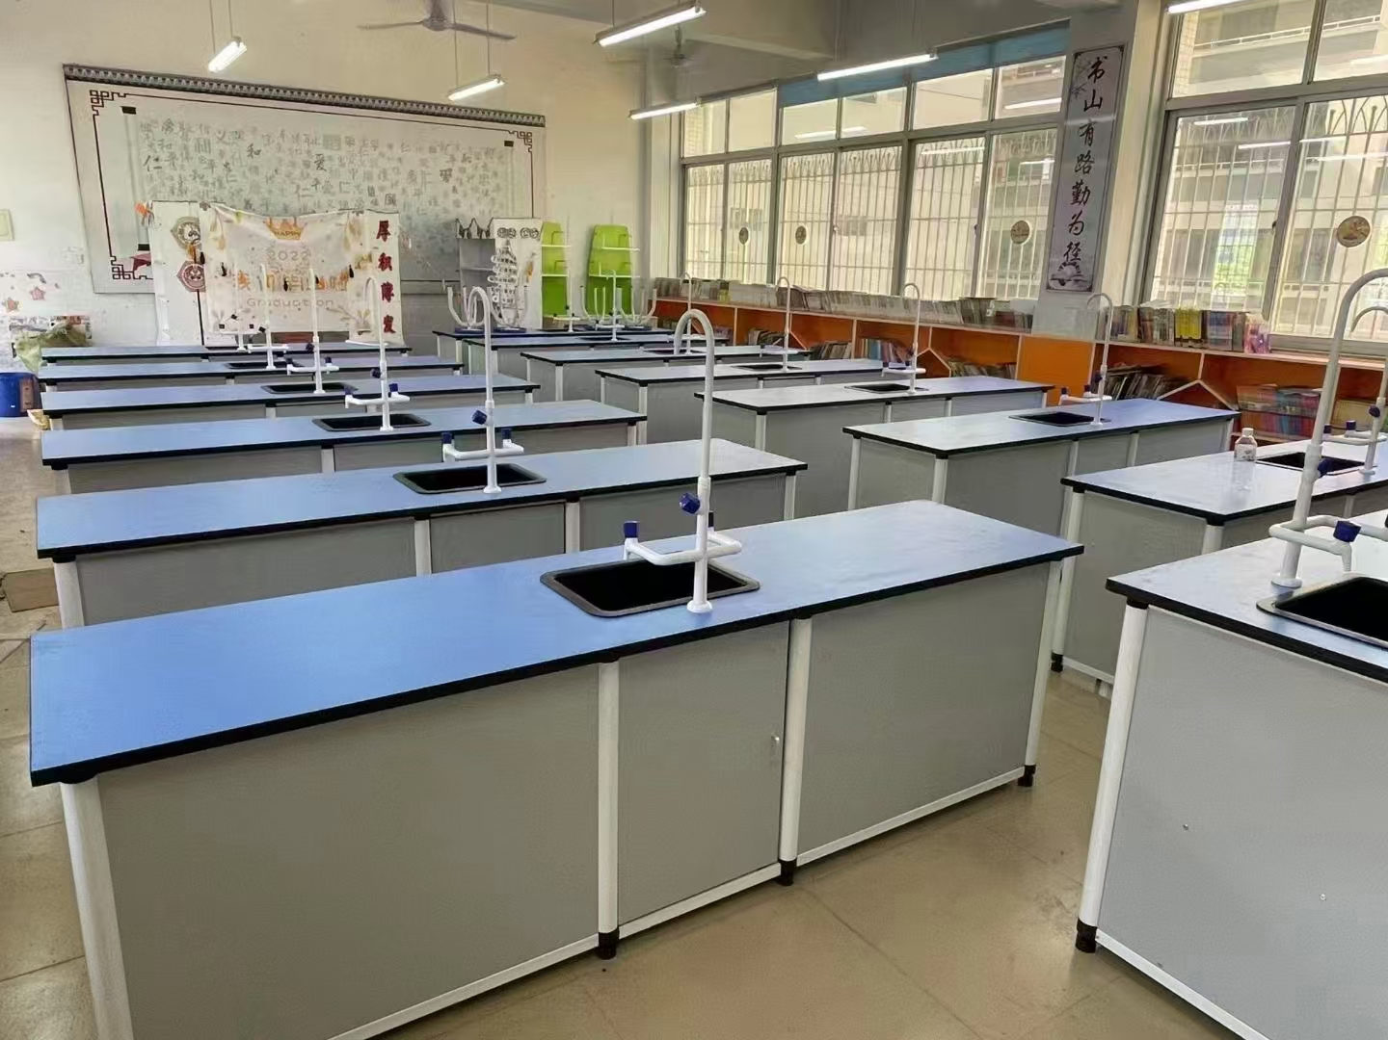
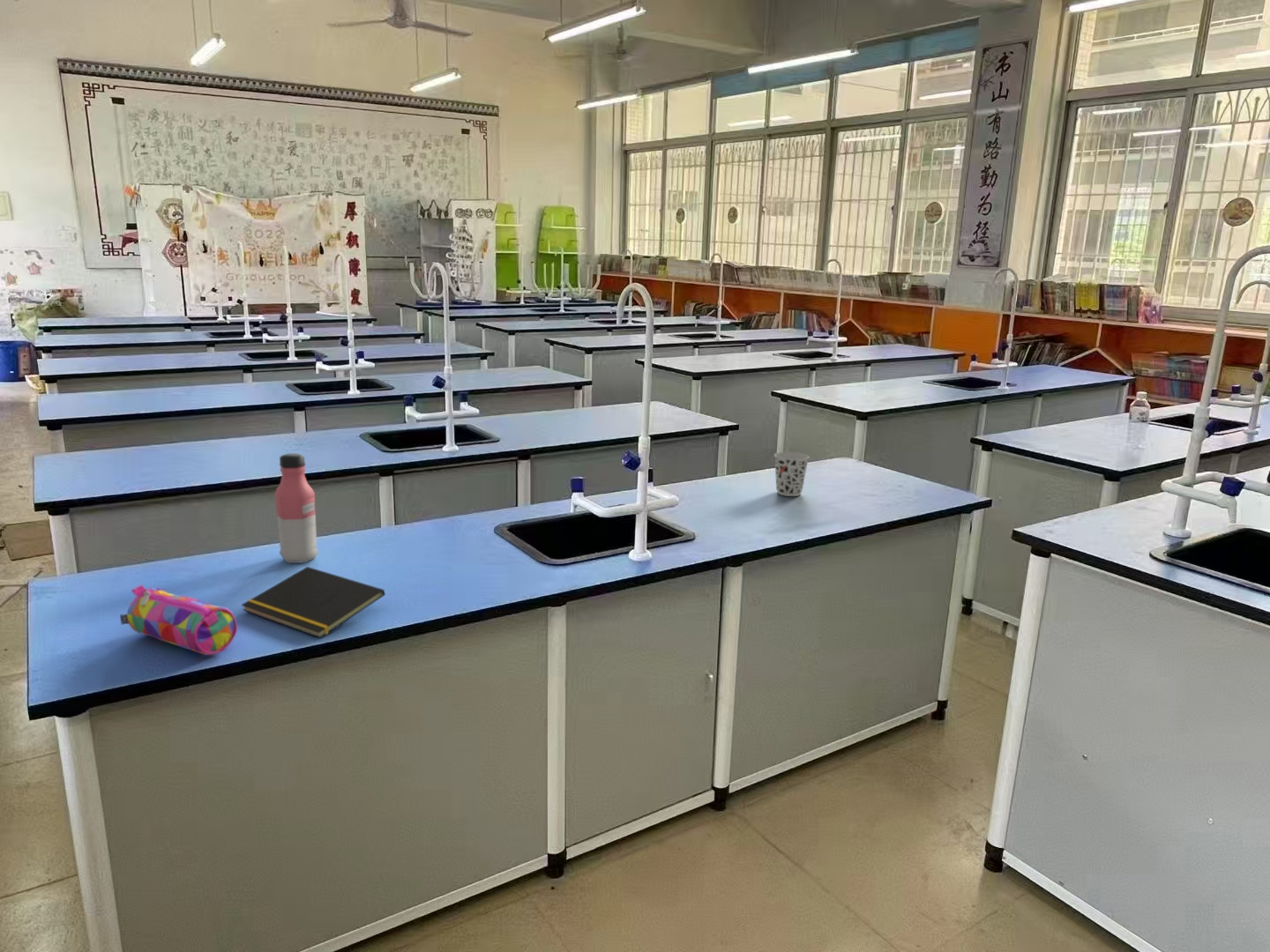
+ cup (790, 474)
+ notepad (313, 599)
+ water bottle (295, 507)
+ pencil case (179, 620)
